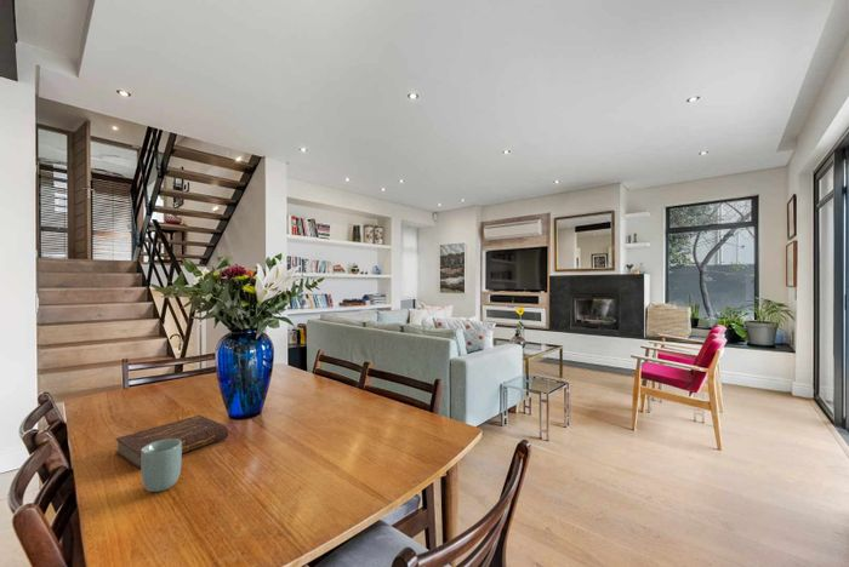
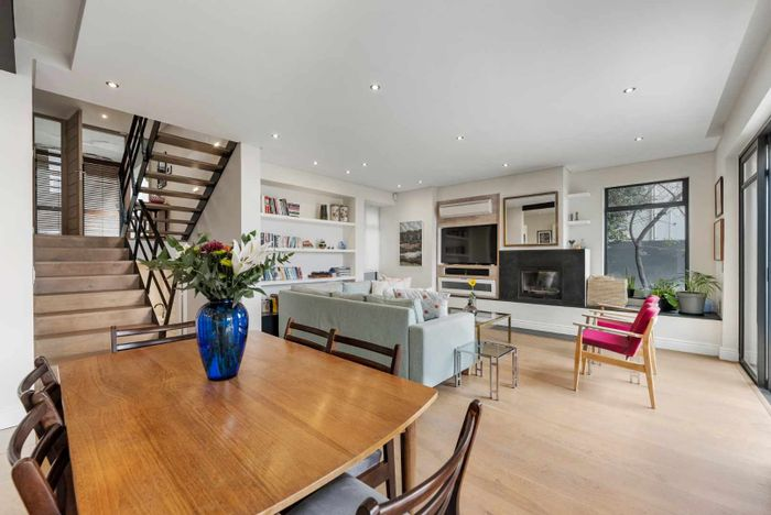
- book (173, 437)
- cup (161, 465)
